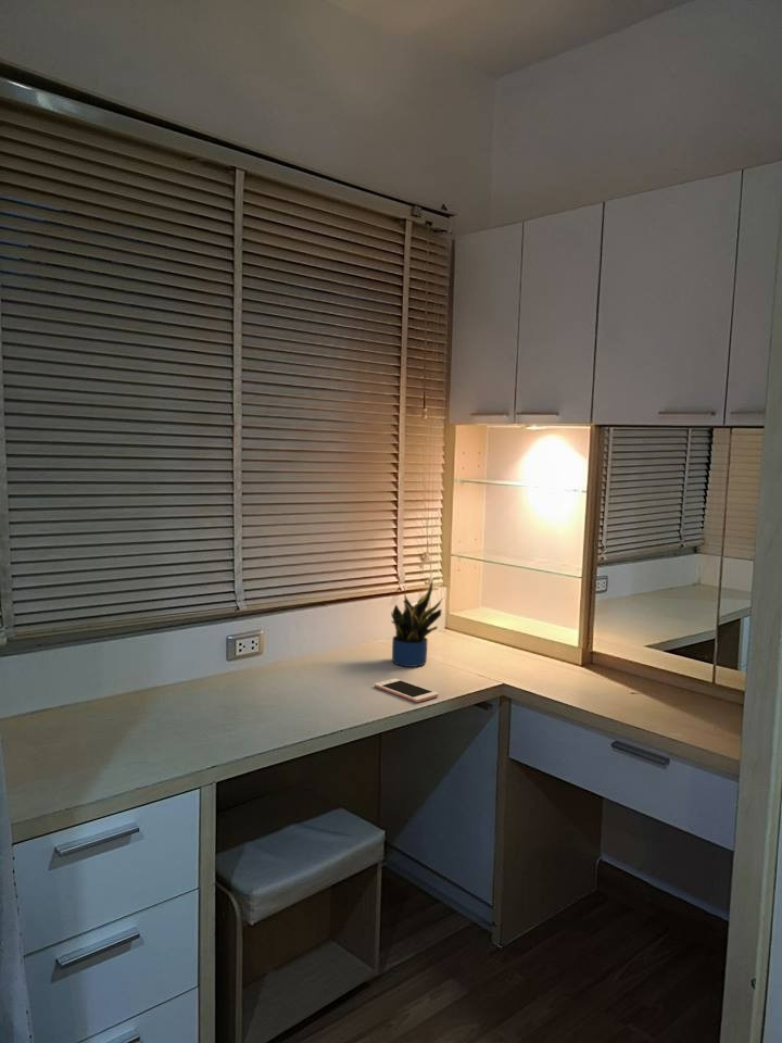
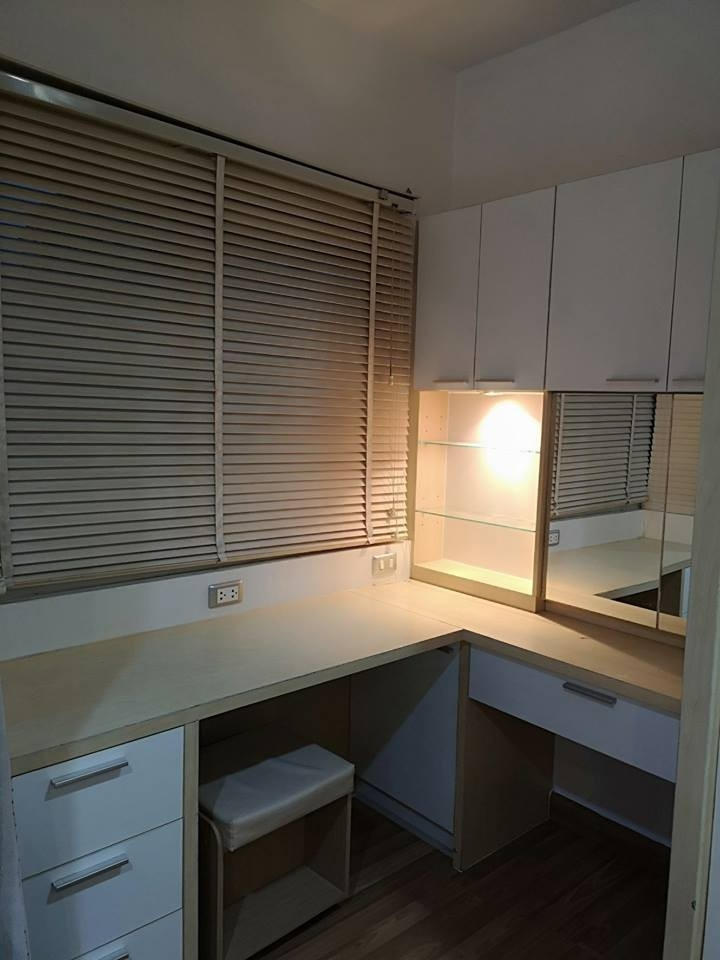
- cell phone (405, 690)
- potted plant (420, 618)
